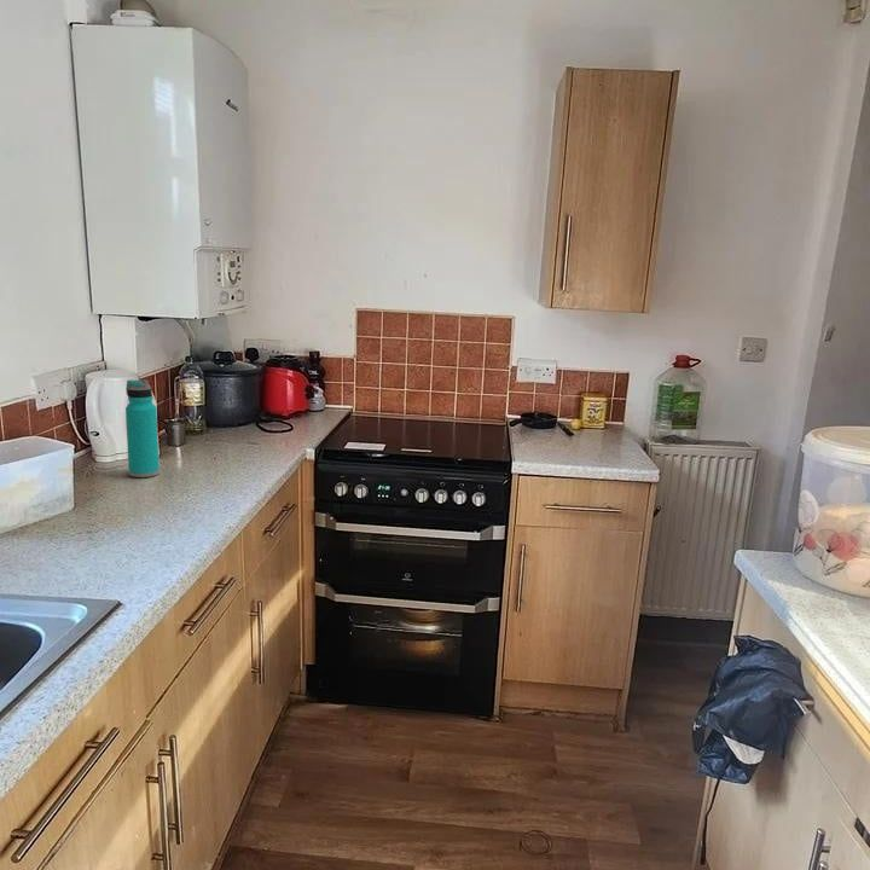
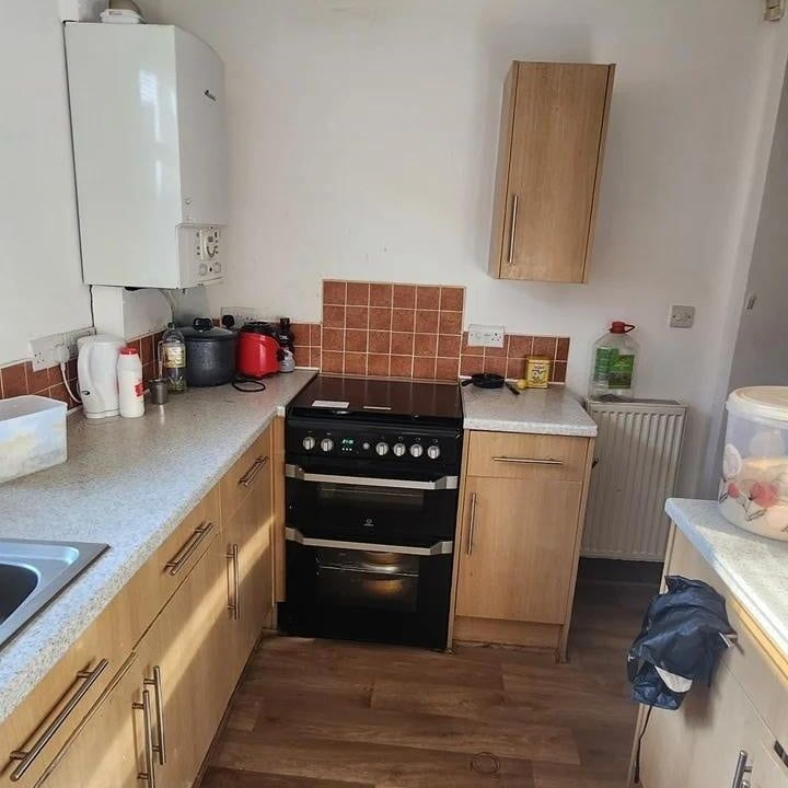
- water bottle (141, 427)
